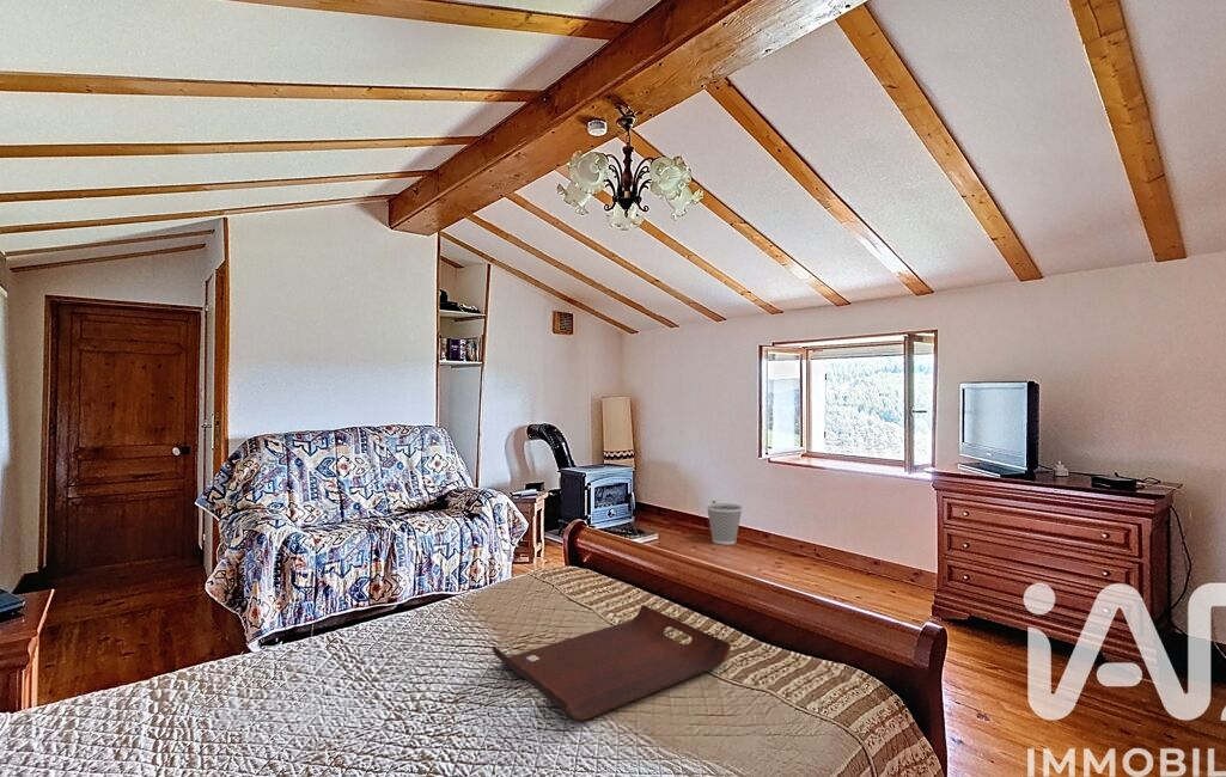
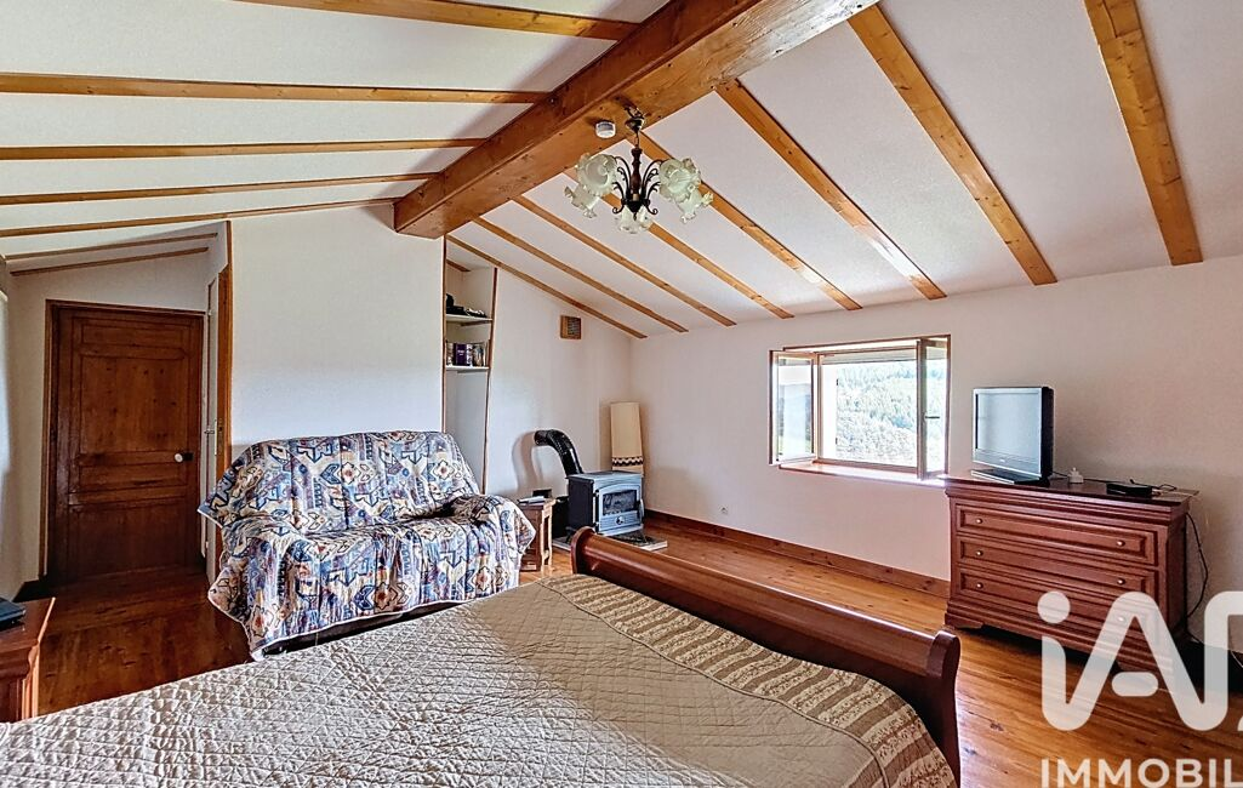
- wastebasket (724, 524)
- serving tray (611, 654)
